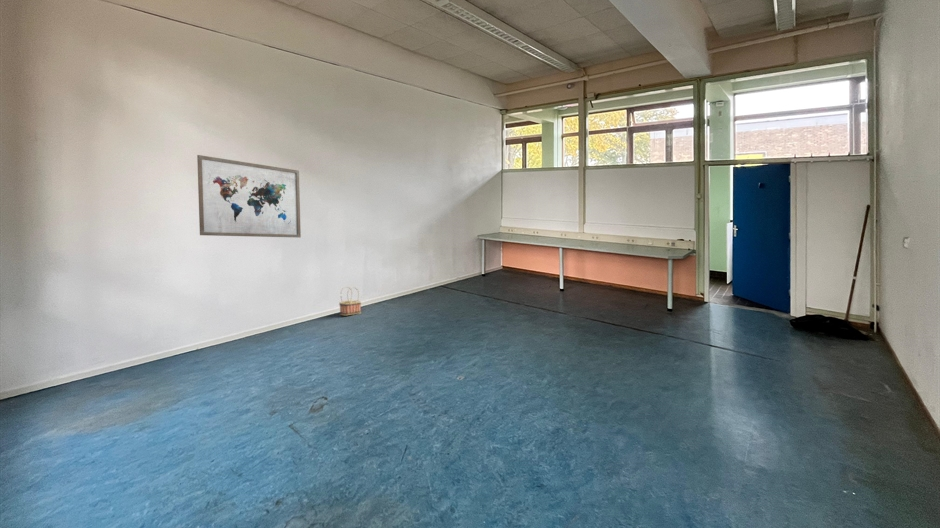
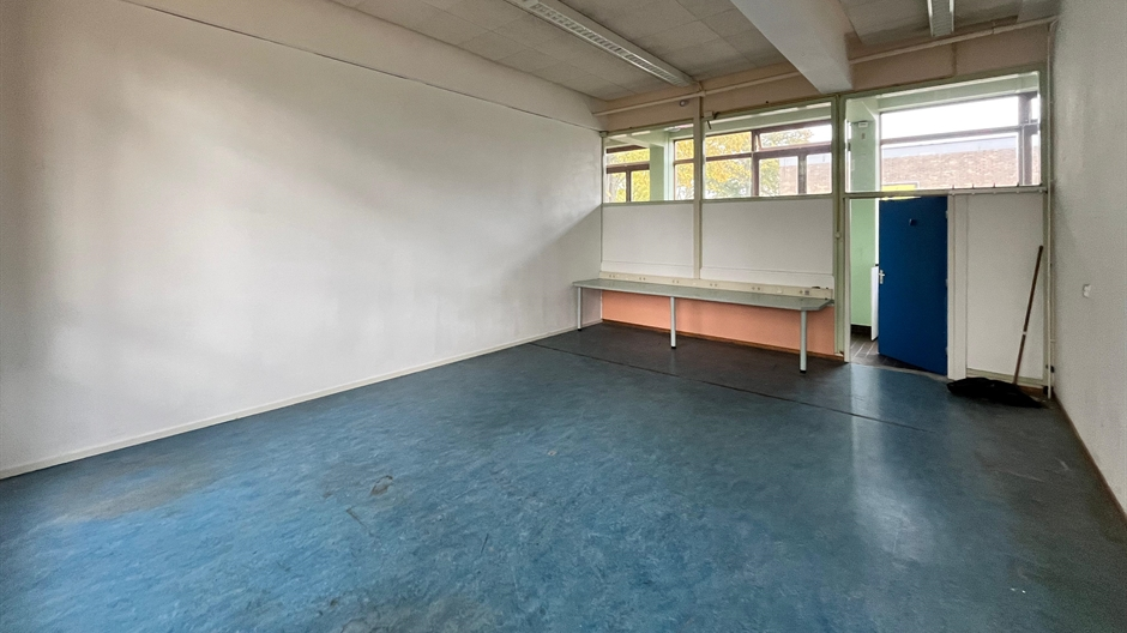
- basket (350, 300)
- wall art (253, 200)
